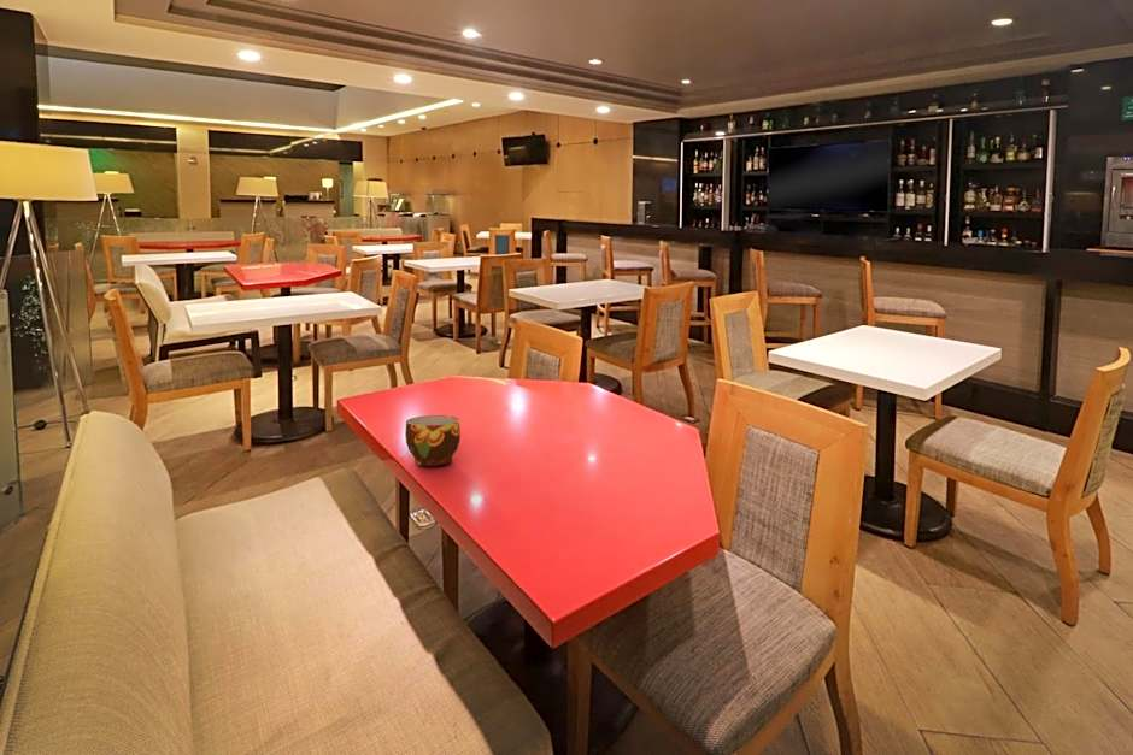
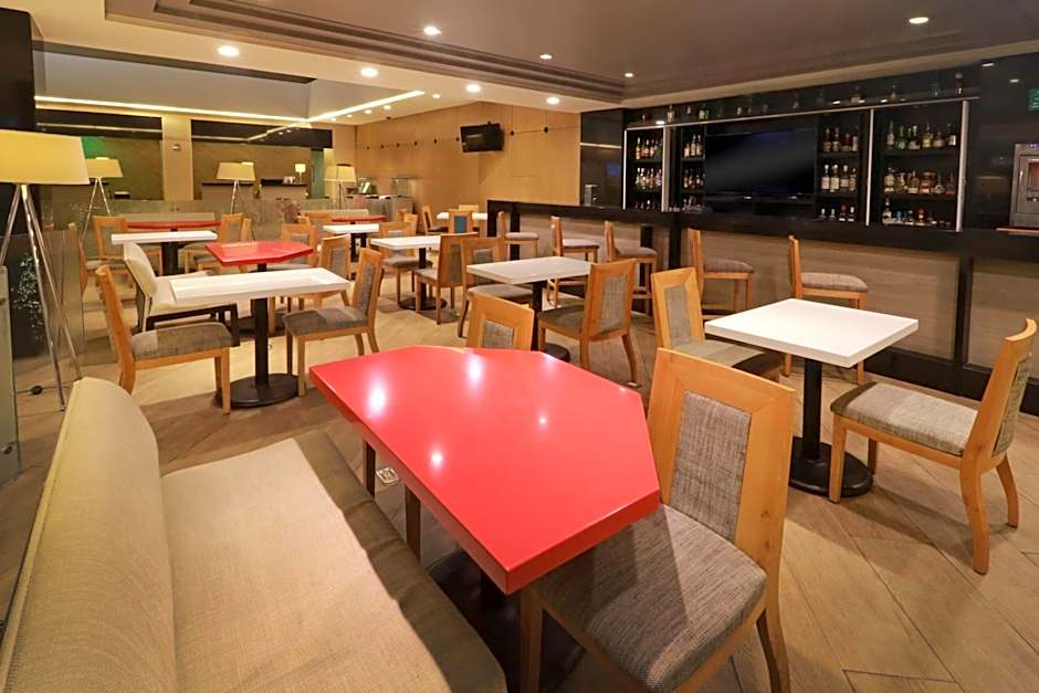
- cup (432, 440)
